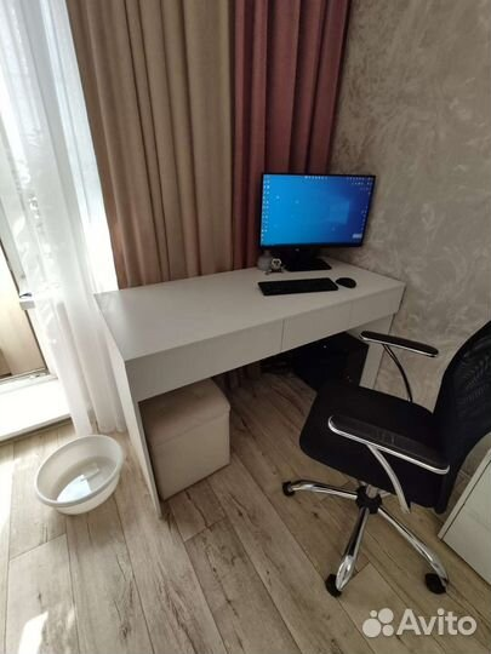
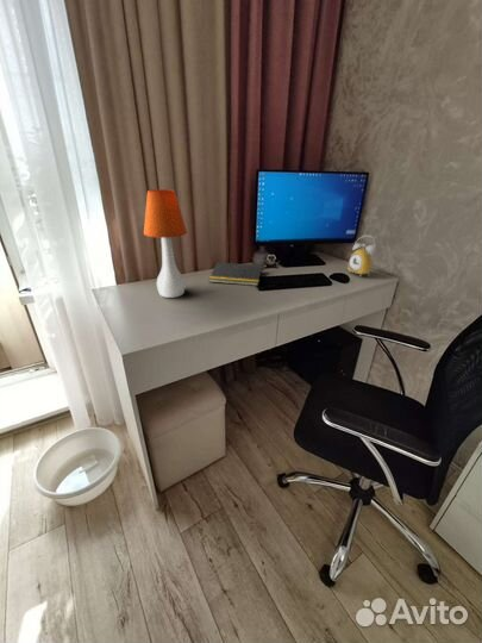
+ notepad (236, 273)
+ table lamp (167, 245)
+ alarm clock (365, 254)
